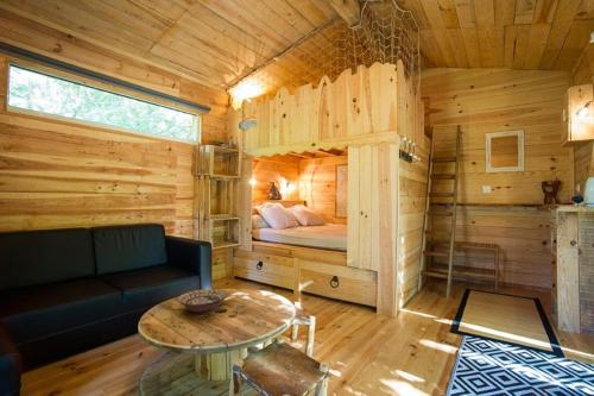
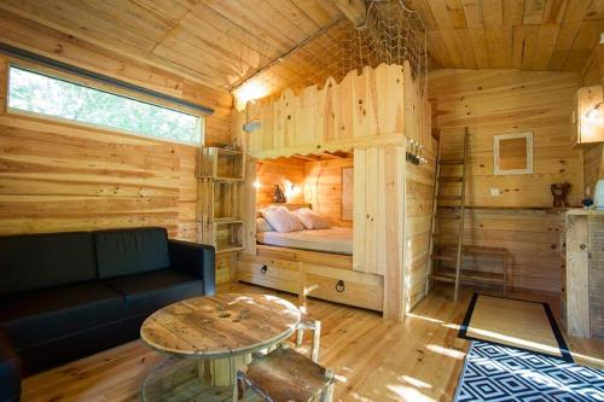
- decorative bowl (202, 302)
